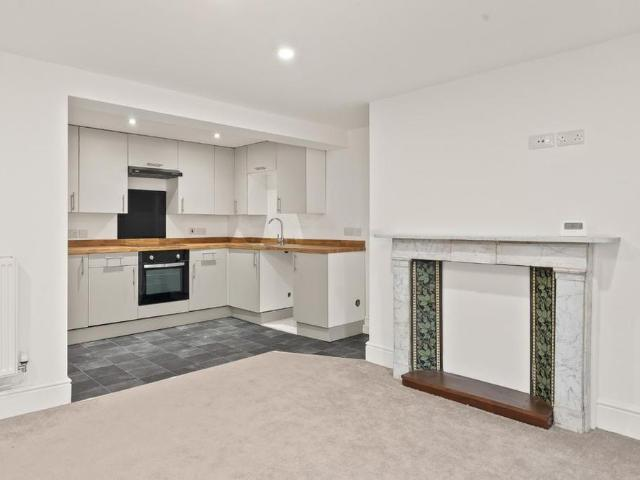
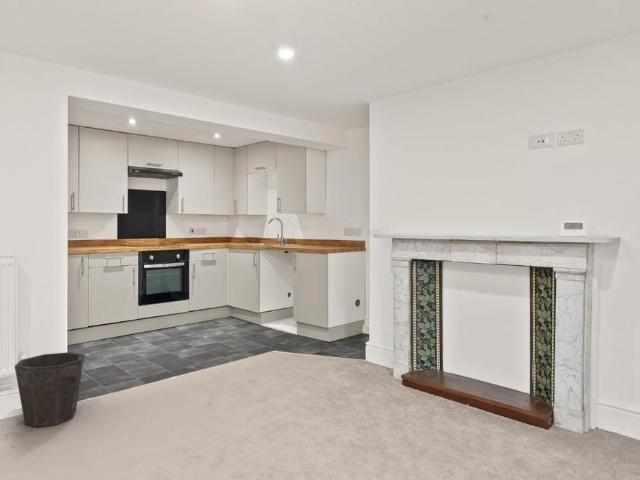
+ waste bin (51, 388)
